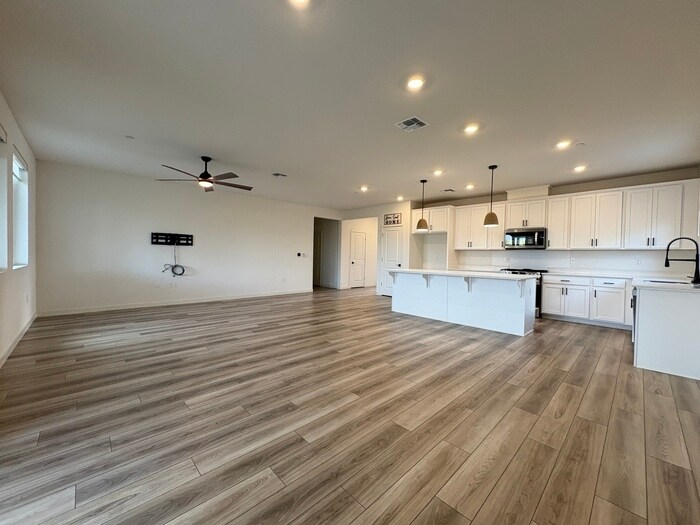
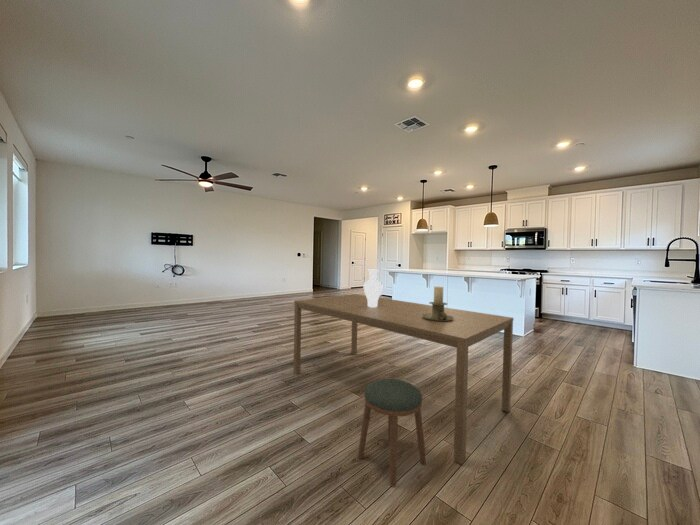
+ stool (392, 423)
+ dining table (392, 331)
+ vase (372, 287)
+ candle holder (438, 302)
